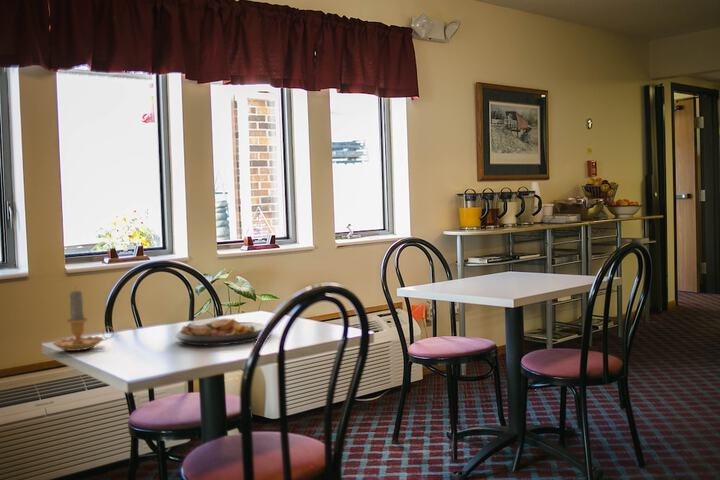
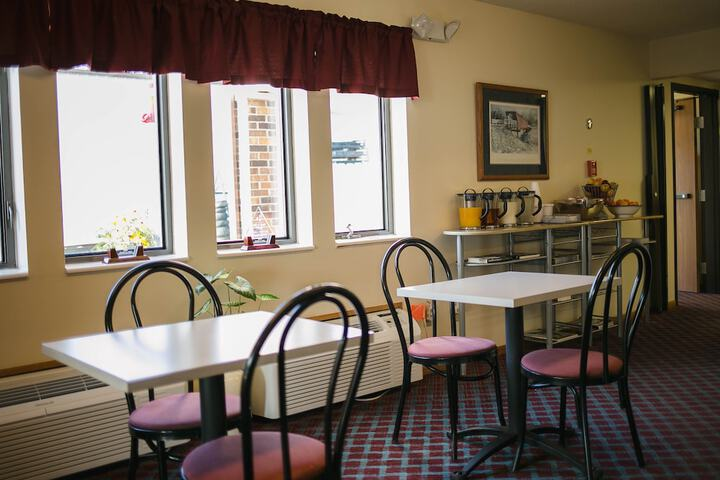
- candle (82, 317)
- plate (223, 329)
